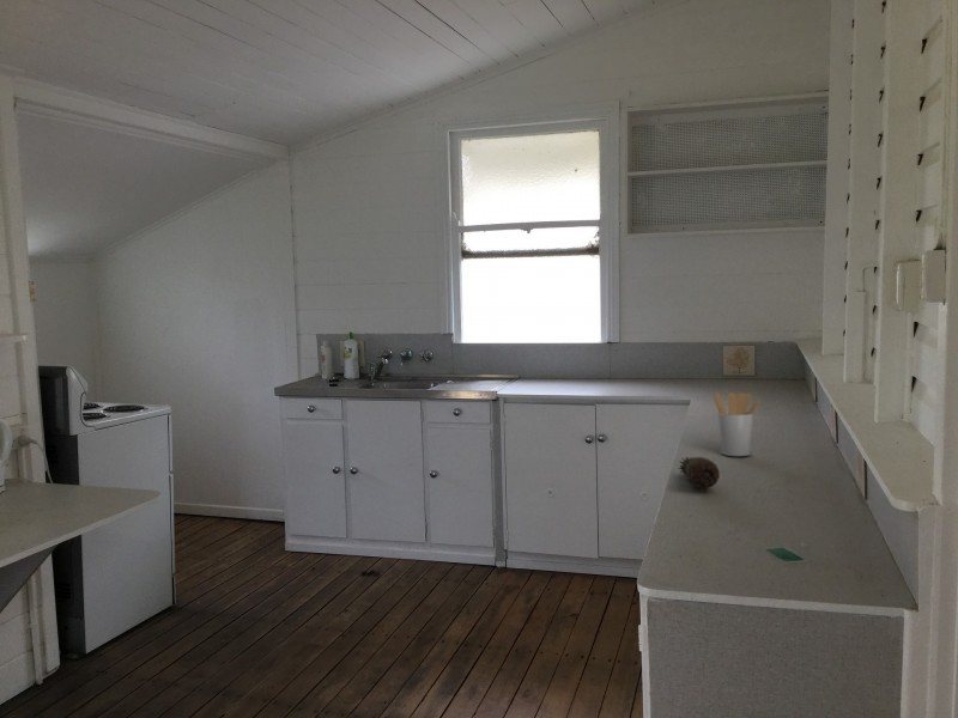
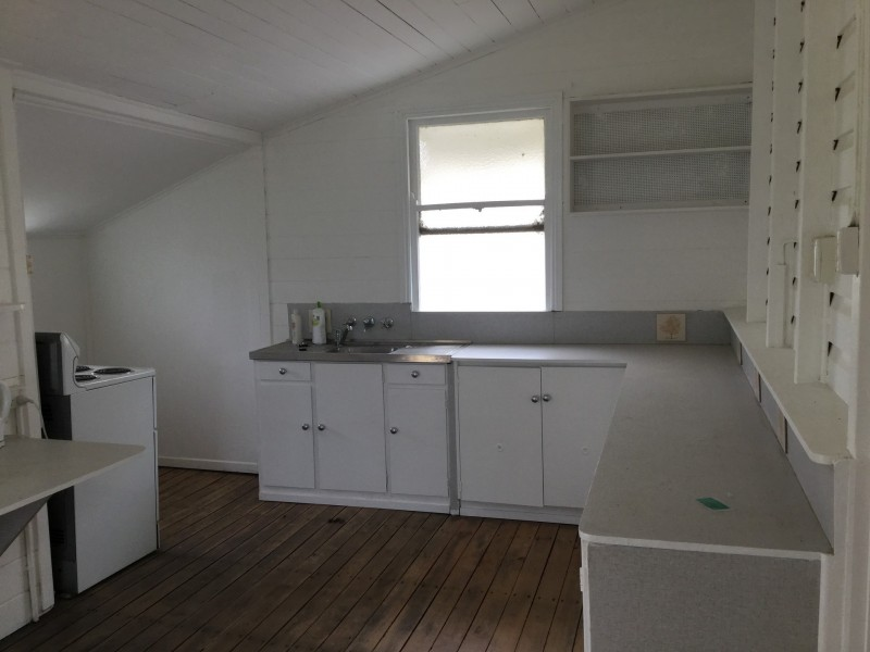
- utensil holder (736, 421)
- fruit (697, 468)
